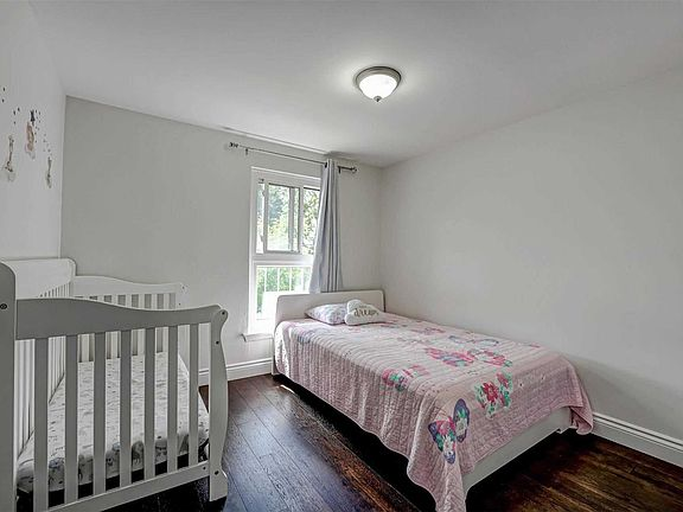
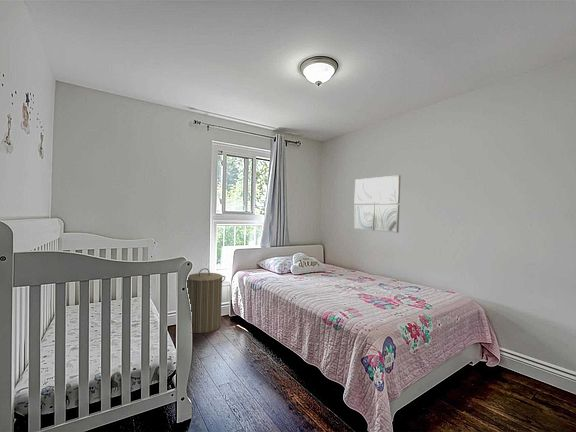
+ wall art (375, 203)
+ laundry hamper (204, 297)
